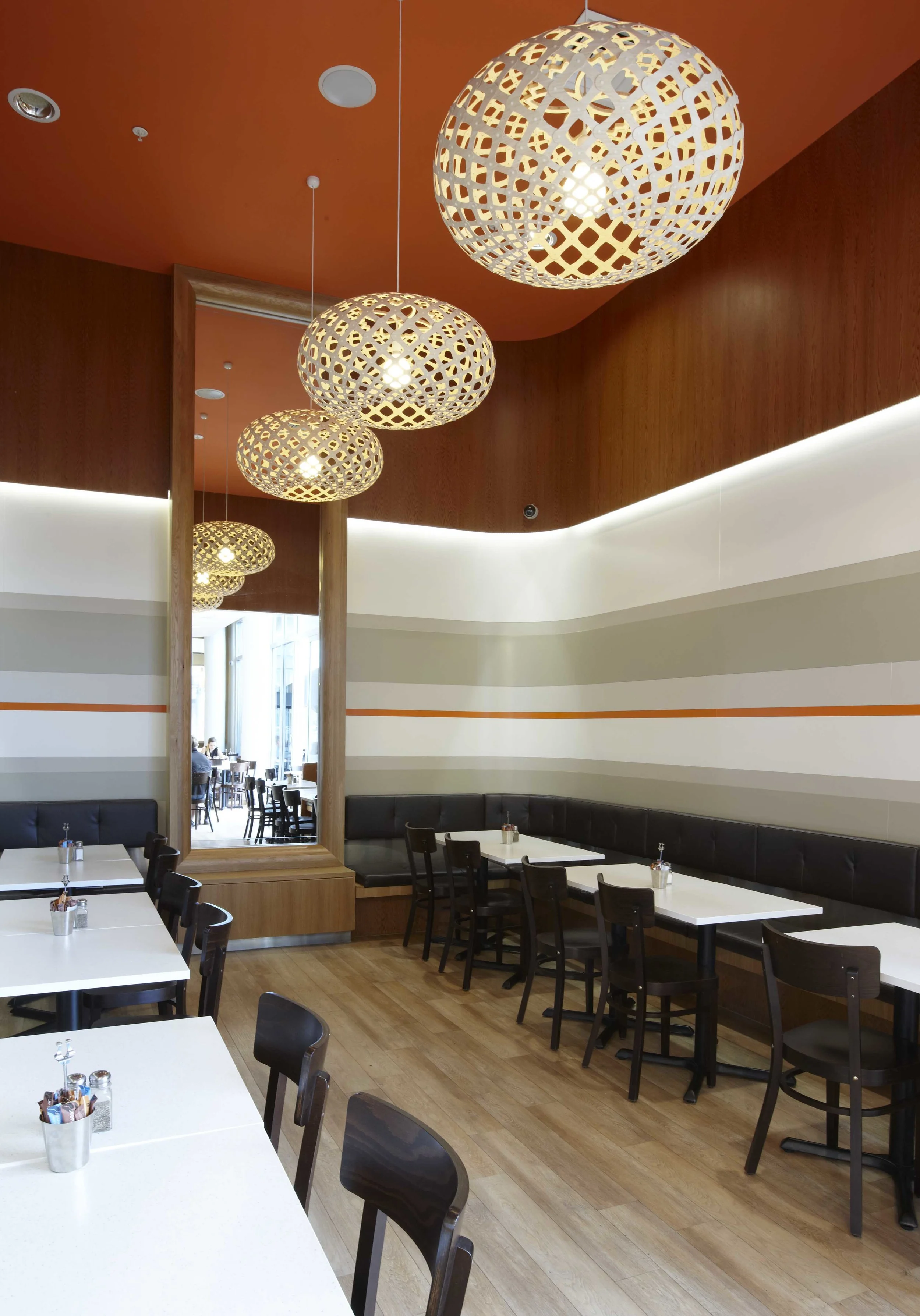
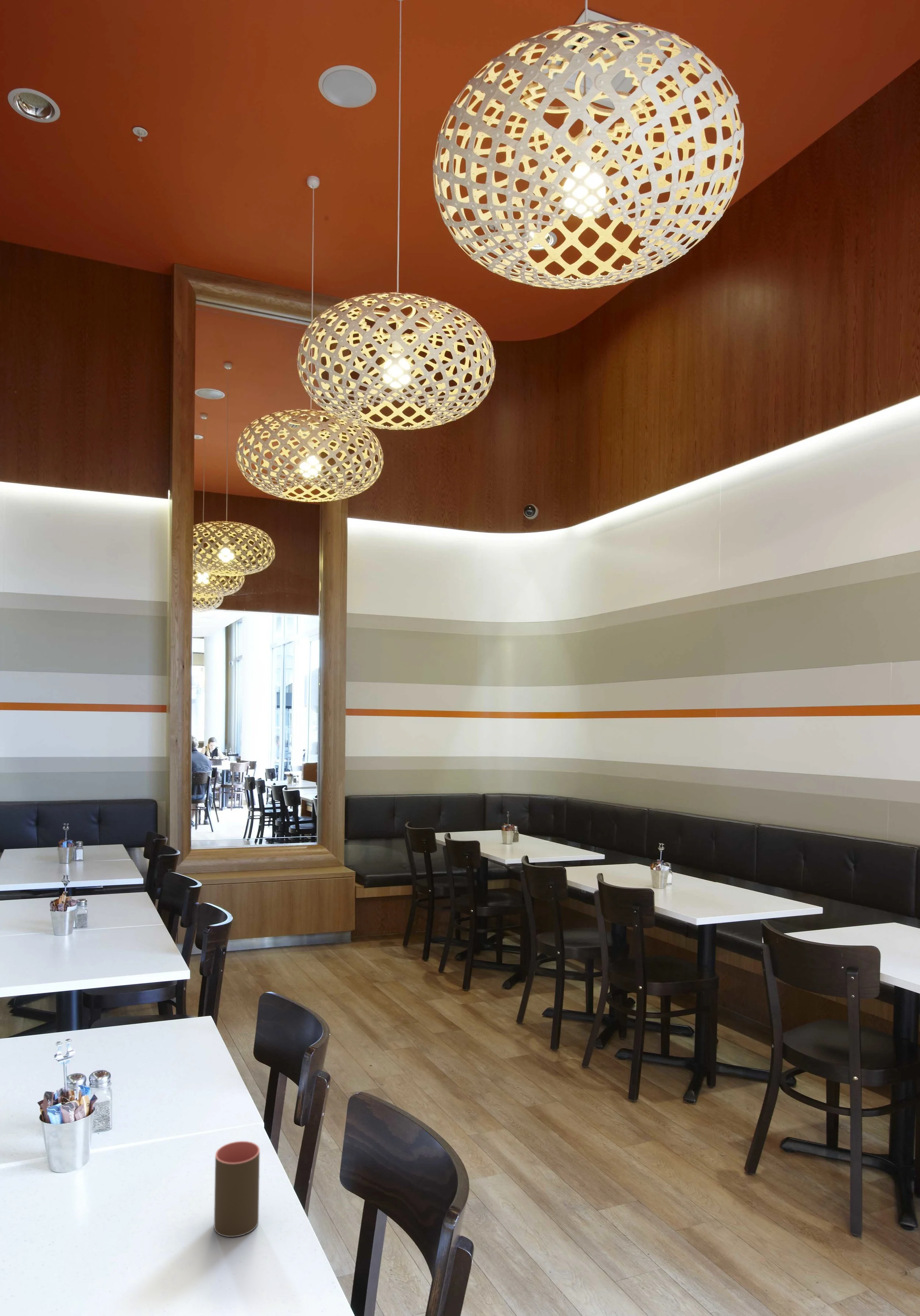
+ cup (237, 1188)
